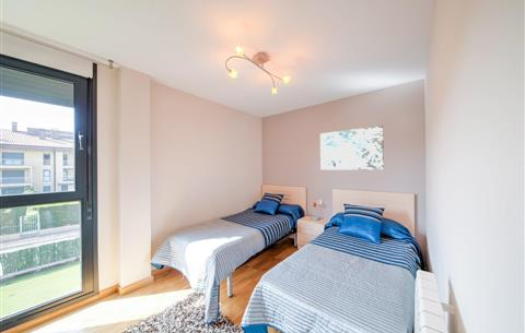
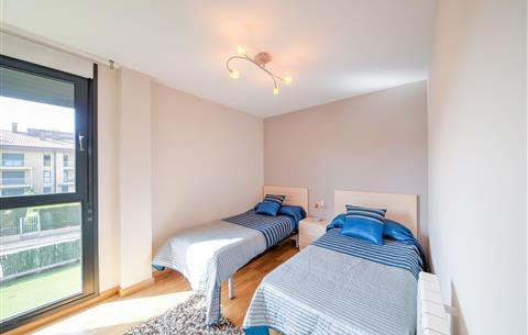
- wall art (349, 150)
